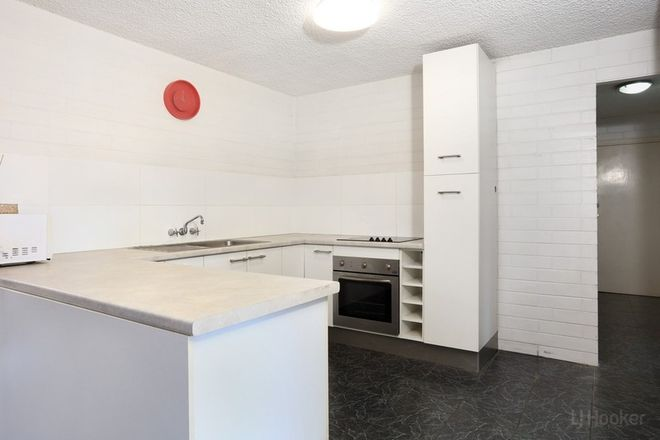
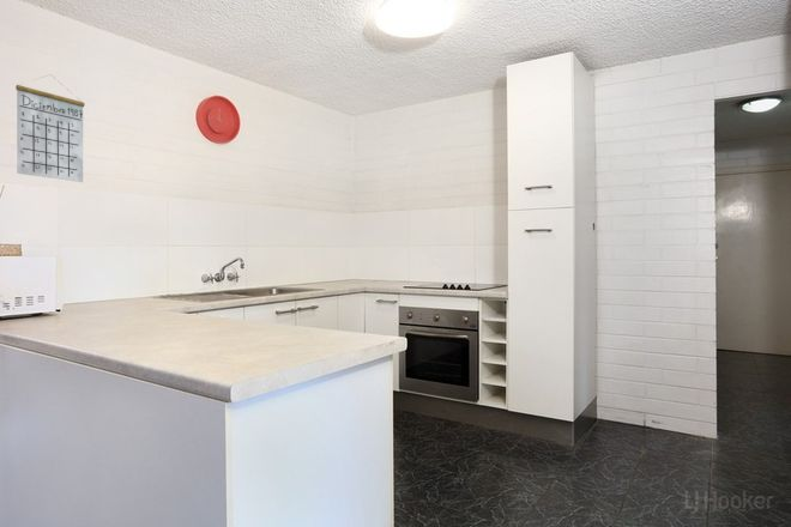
+ calendar (52, 126)
